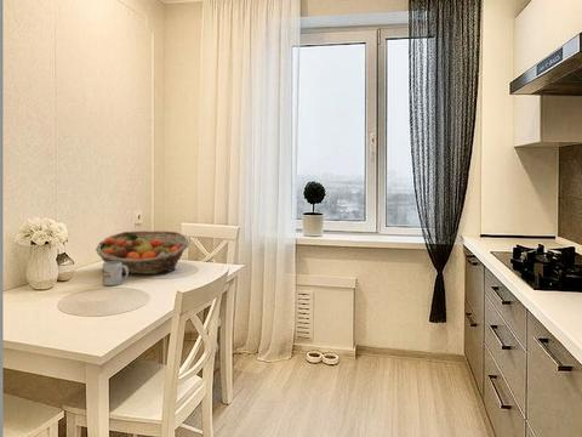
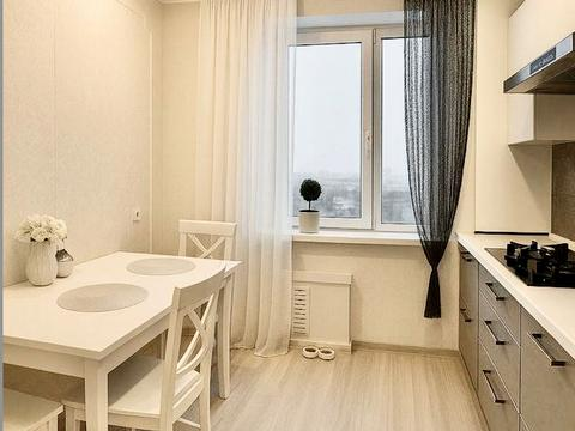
- mug (115, 273)
- fruit basket (143, 251)
